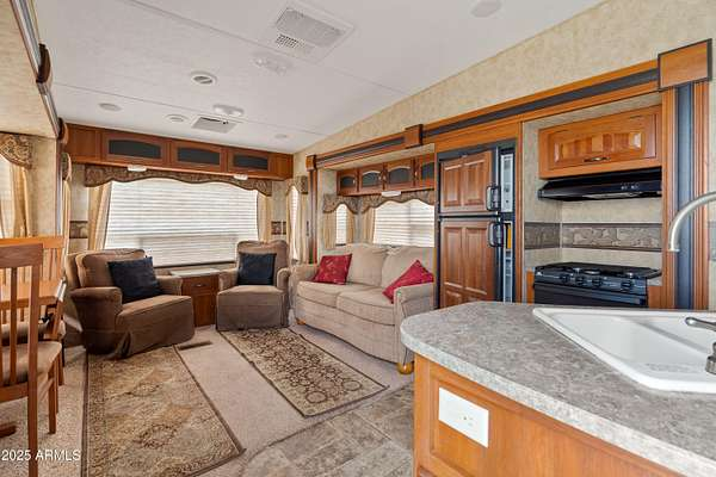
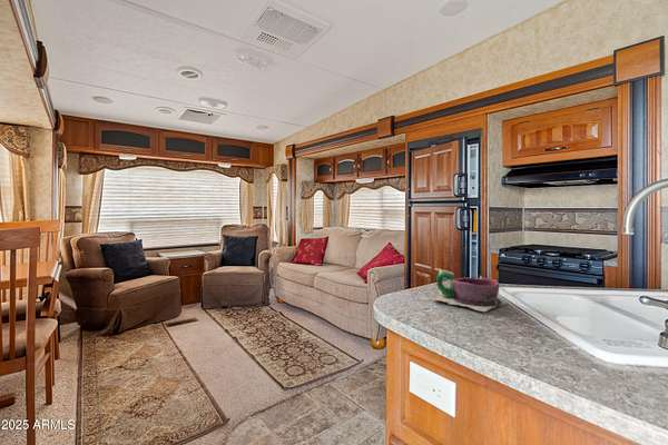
+ cup and saucer (469, 286)
